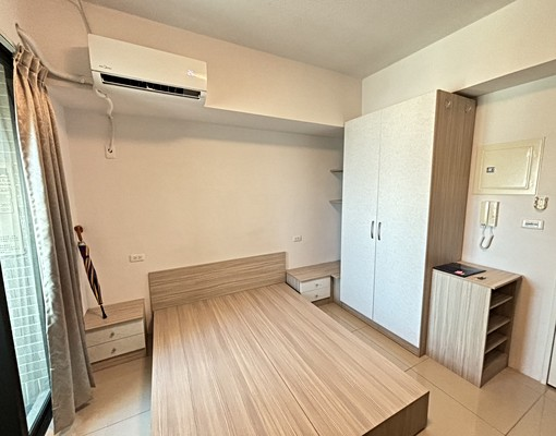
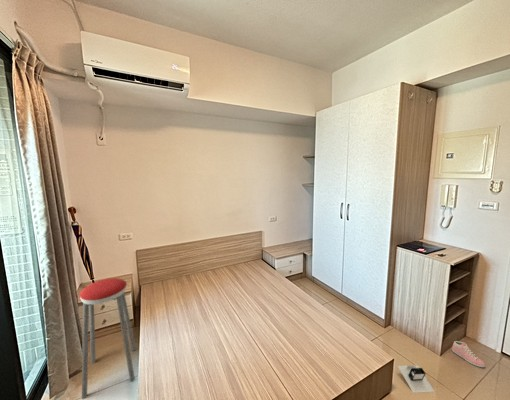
+ sneaker (467, 352)
+ music stool (94, 328)
+ speaker (421, 374)
